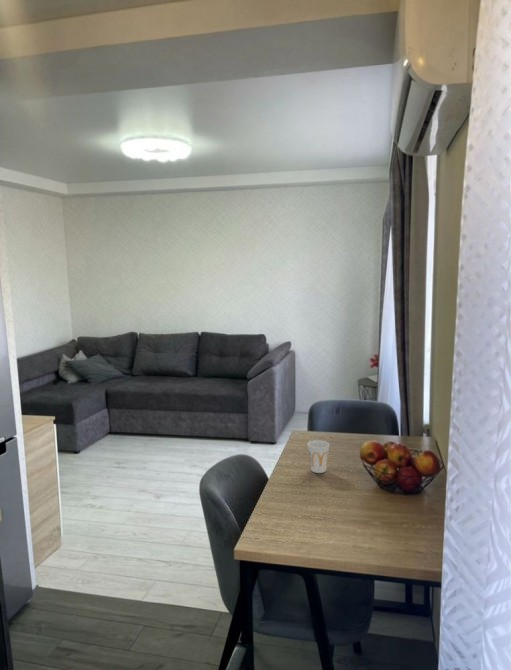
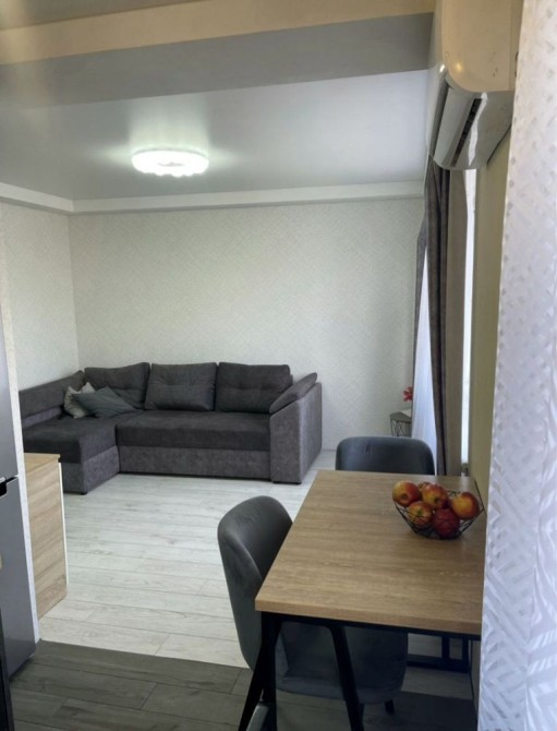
- cup (318, 456)
